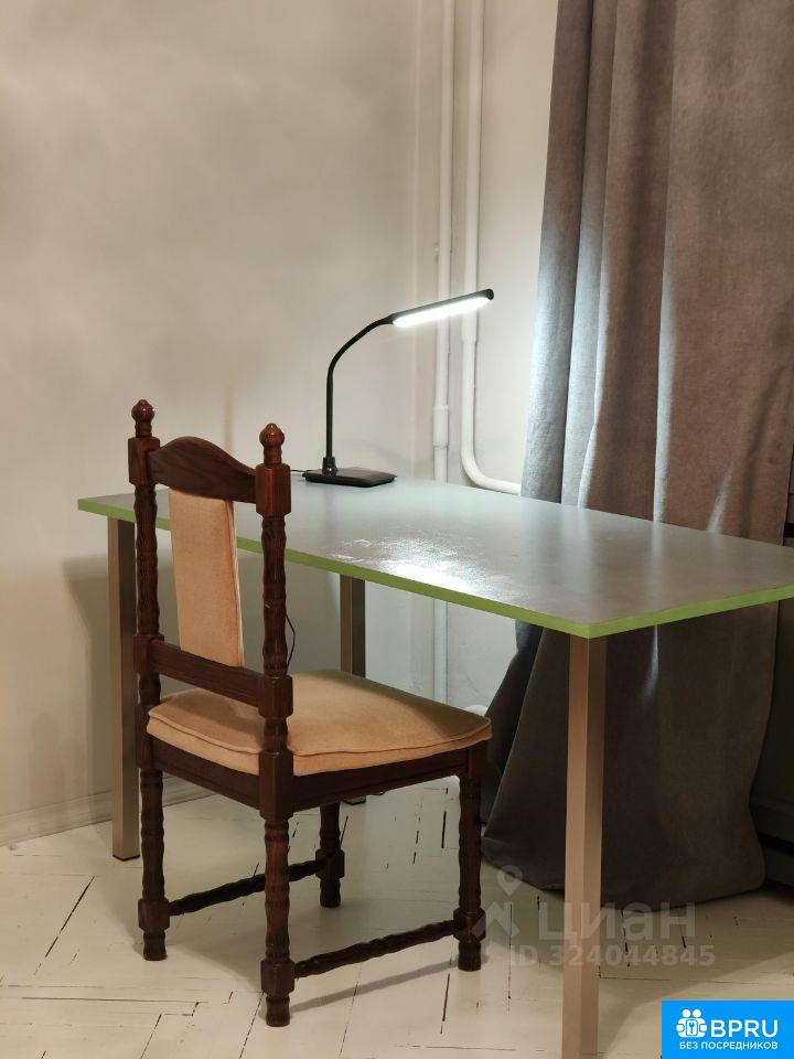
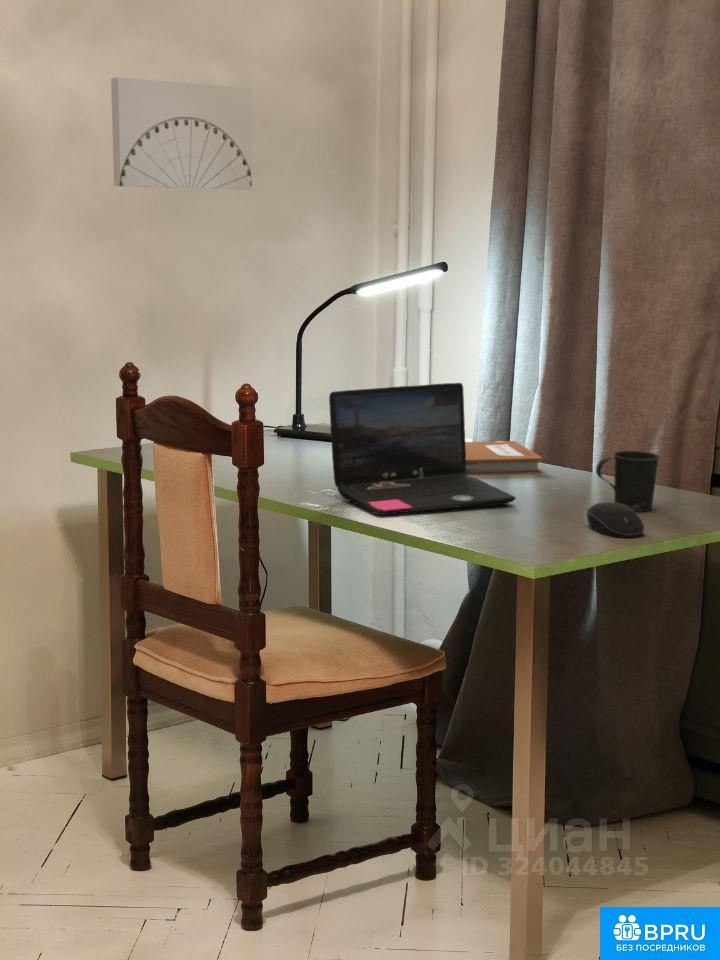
+ notebook (478, 457)
+ laptop (421, 447)
+ computer mouse (615, 517)
+ wall art (184, 136)
+ mug (626, 481)
